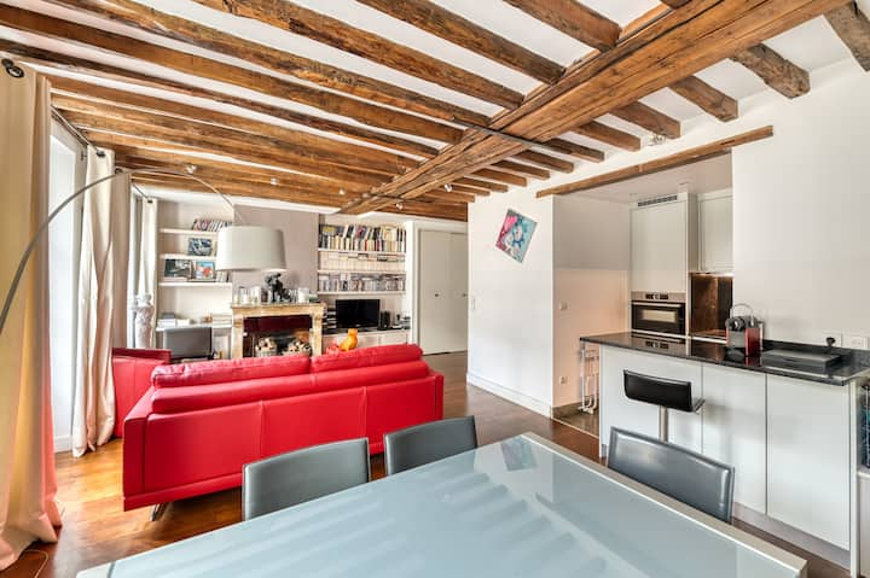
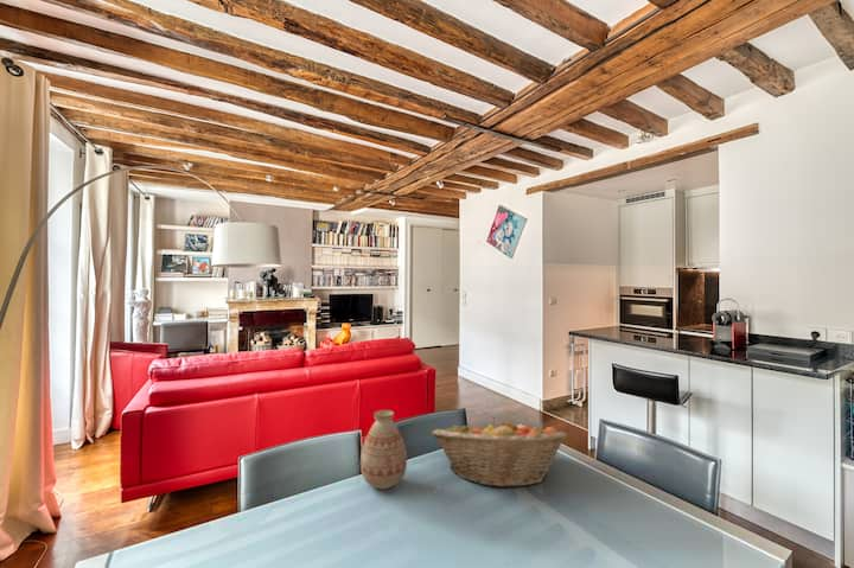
+ fruit basket (497, 443)
+ vase (383, 448)
